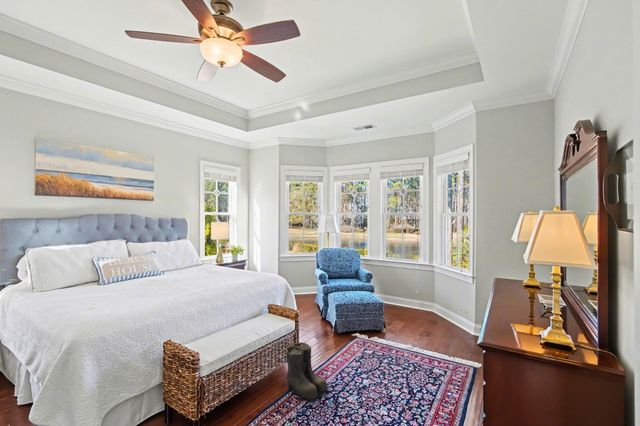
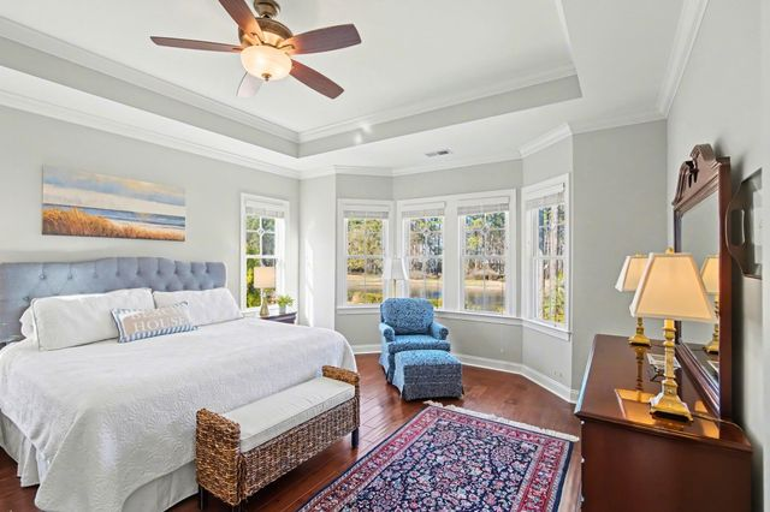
- boots (305, 369)
